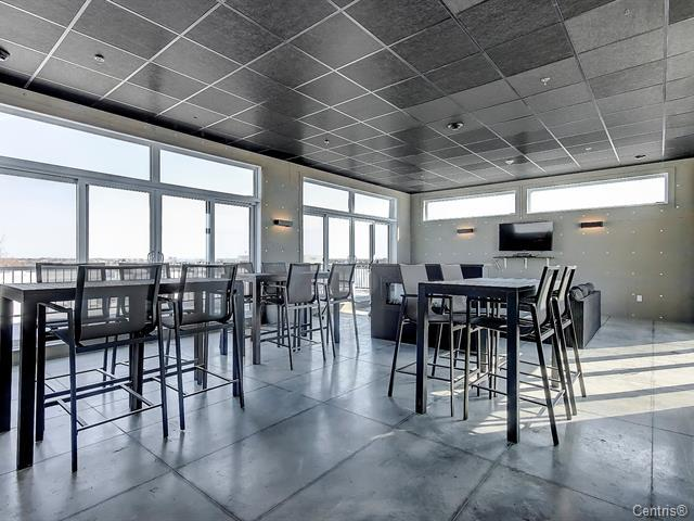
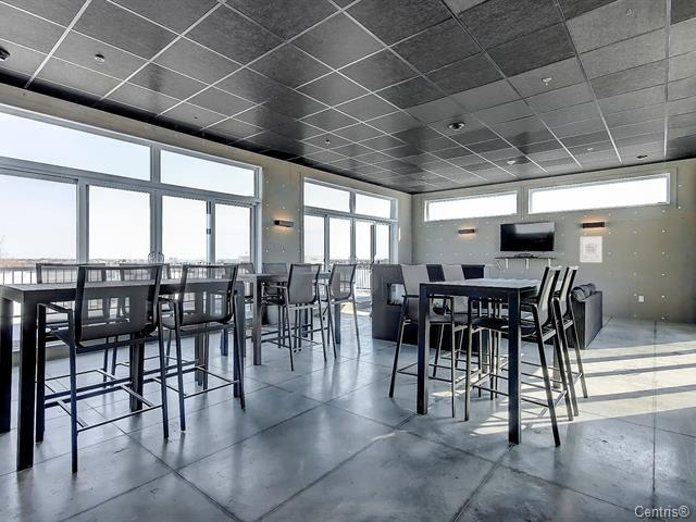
+ wall art (591, 249)
